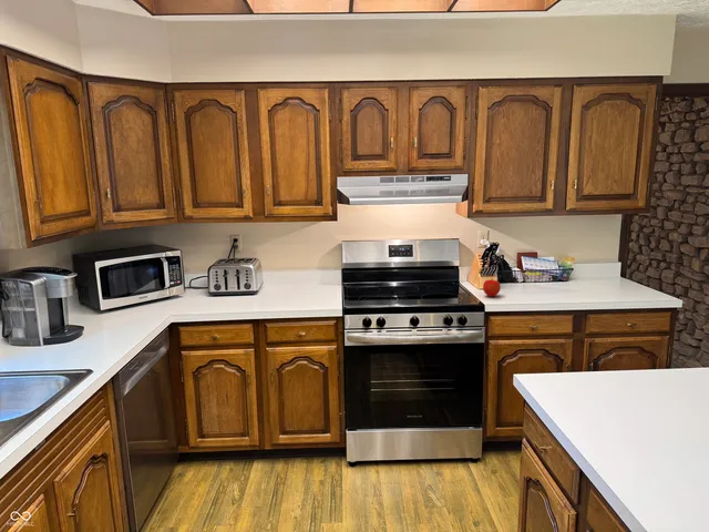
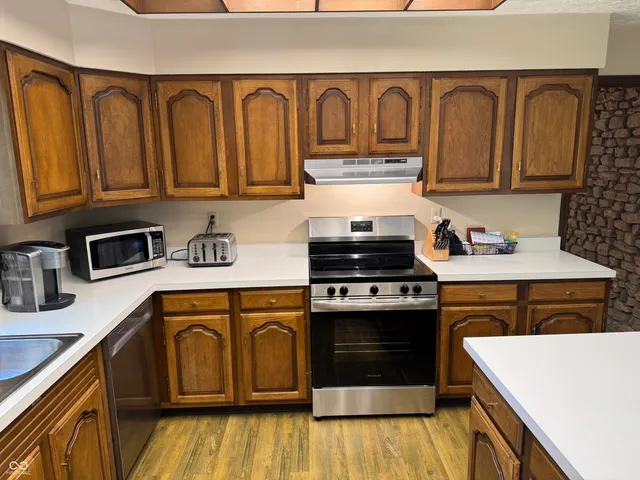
- fruit (491, 287)
